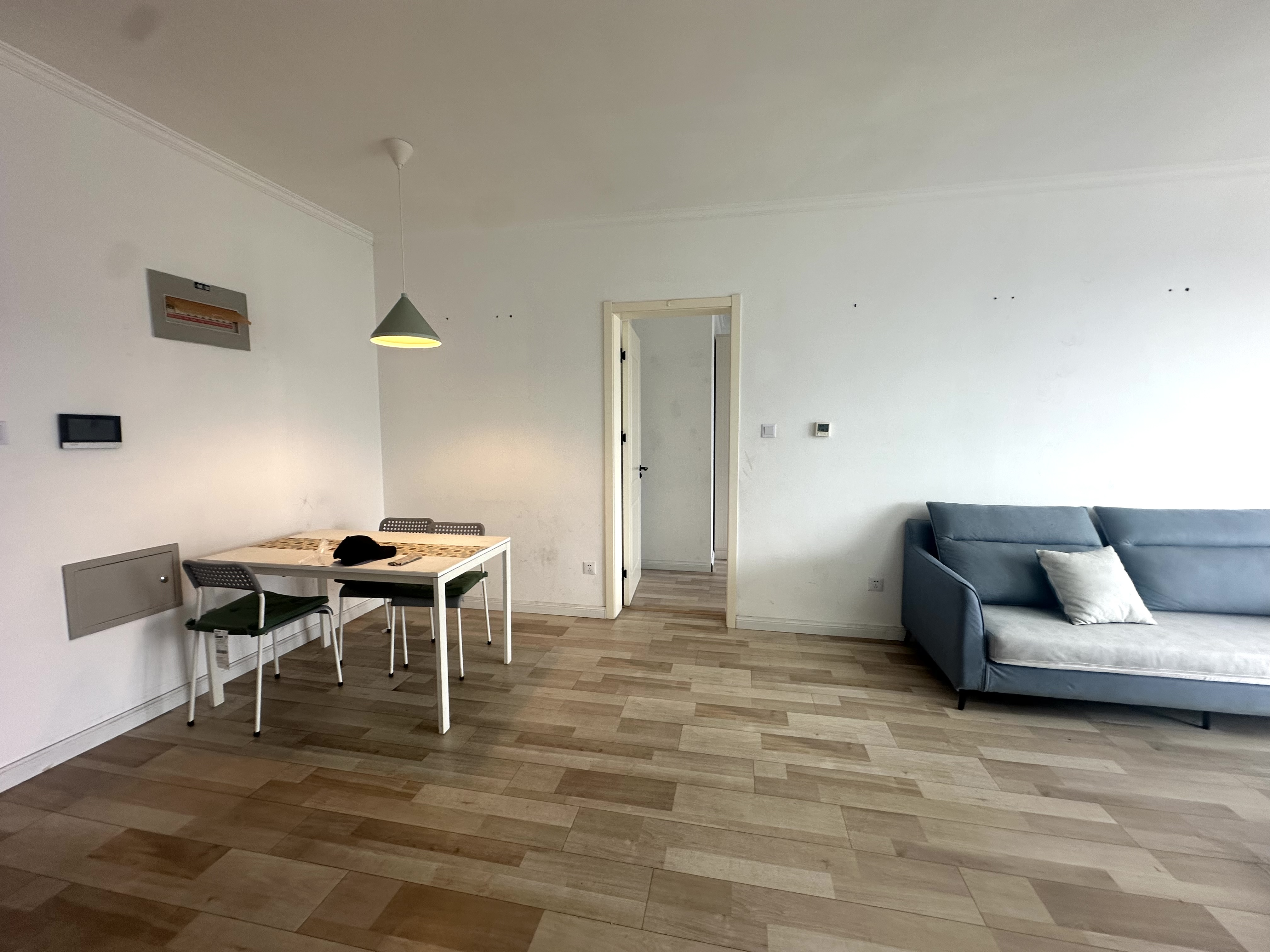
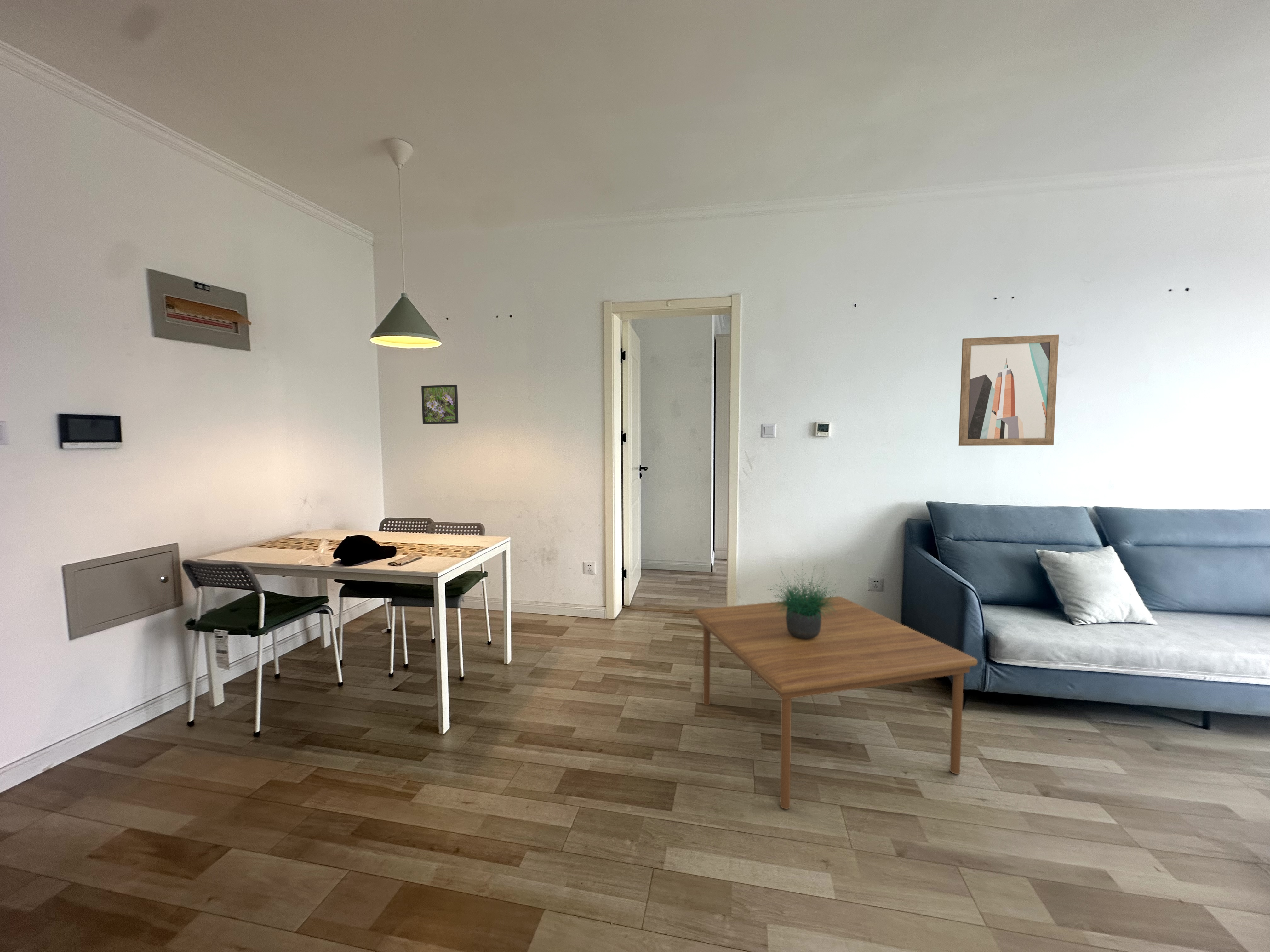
+ wall art (1007, 391)
+ coffee table (816, 682)
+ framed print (440, 405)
+ potted plant (803, 598)
